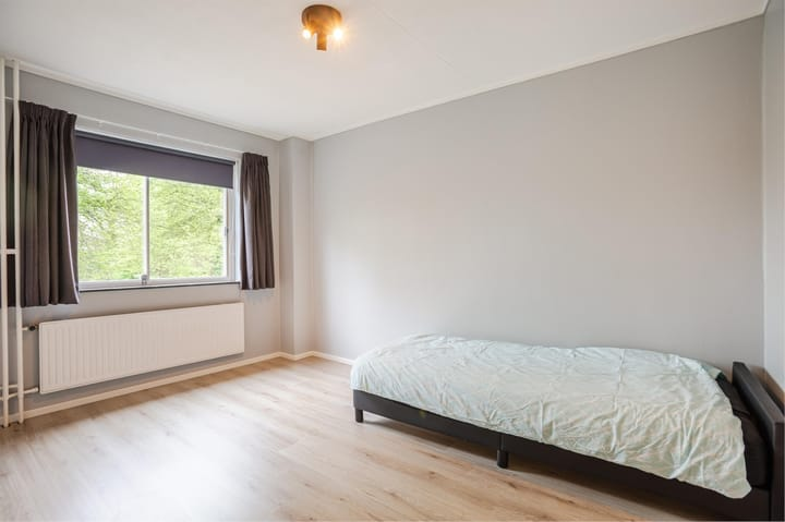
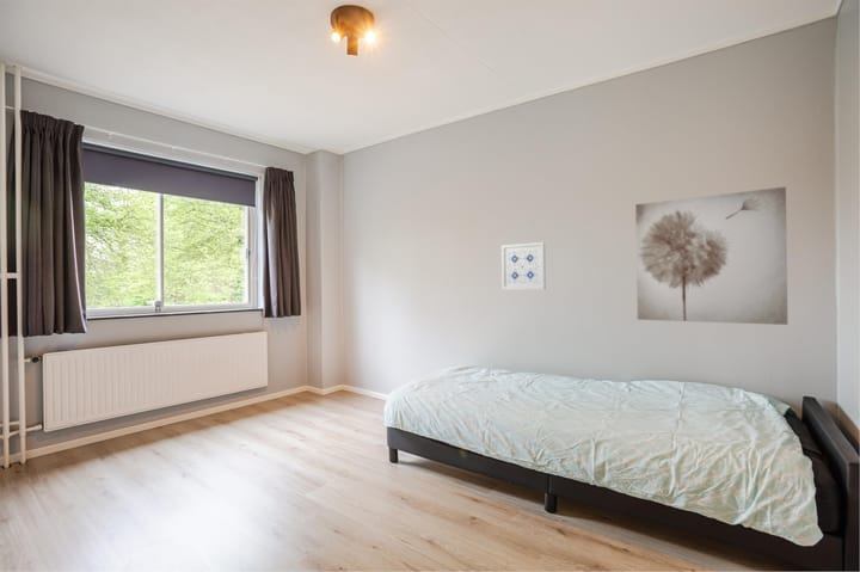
+ wall art (522, 266)
+ wall art (705, 259)
